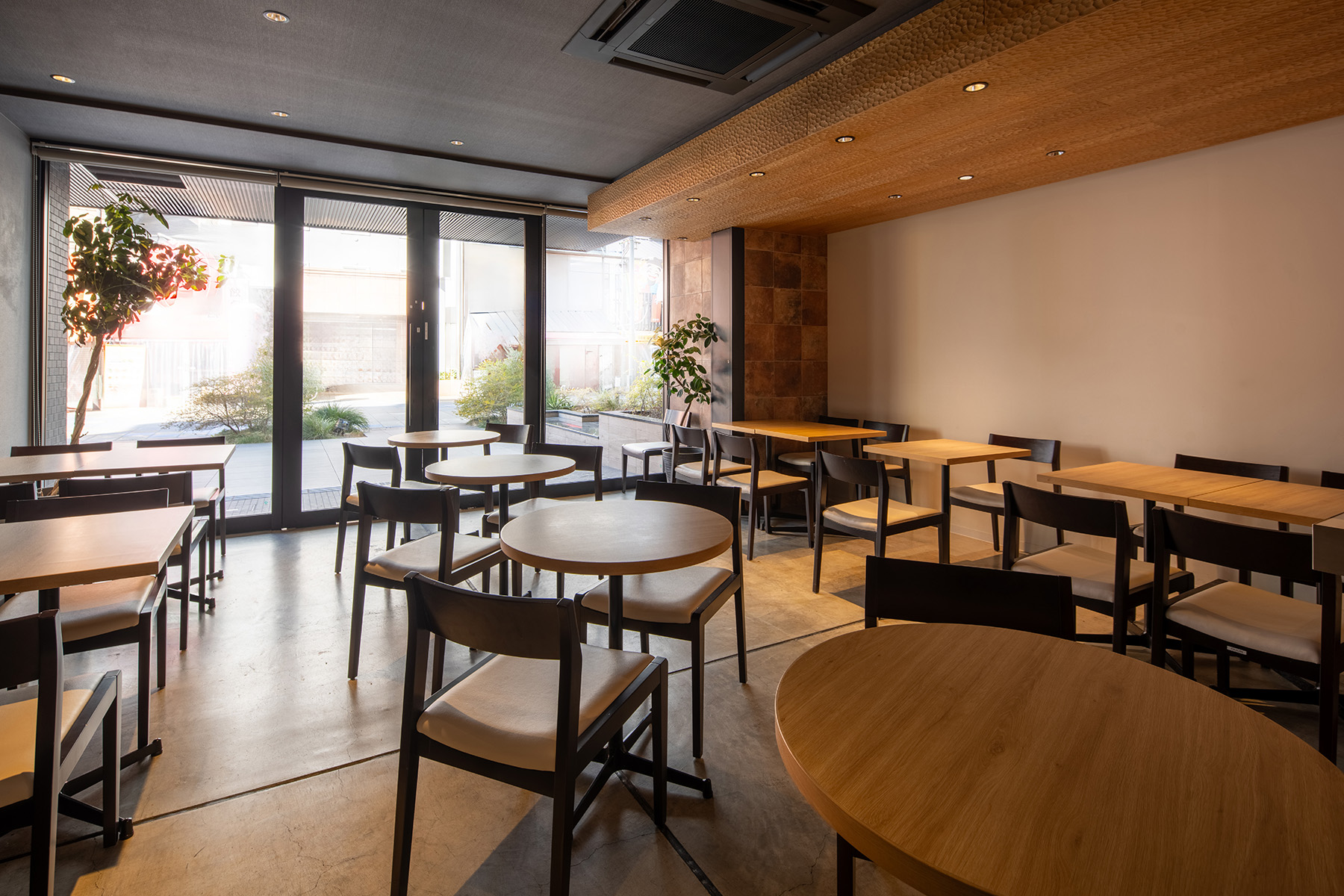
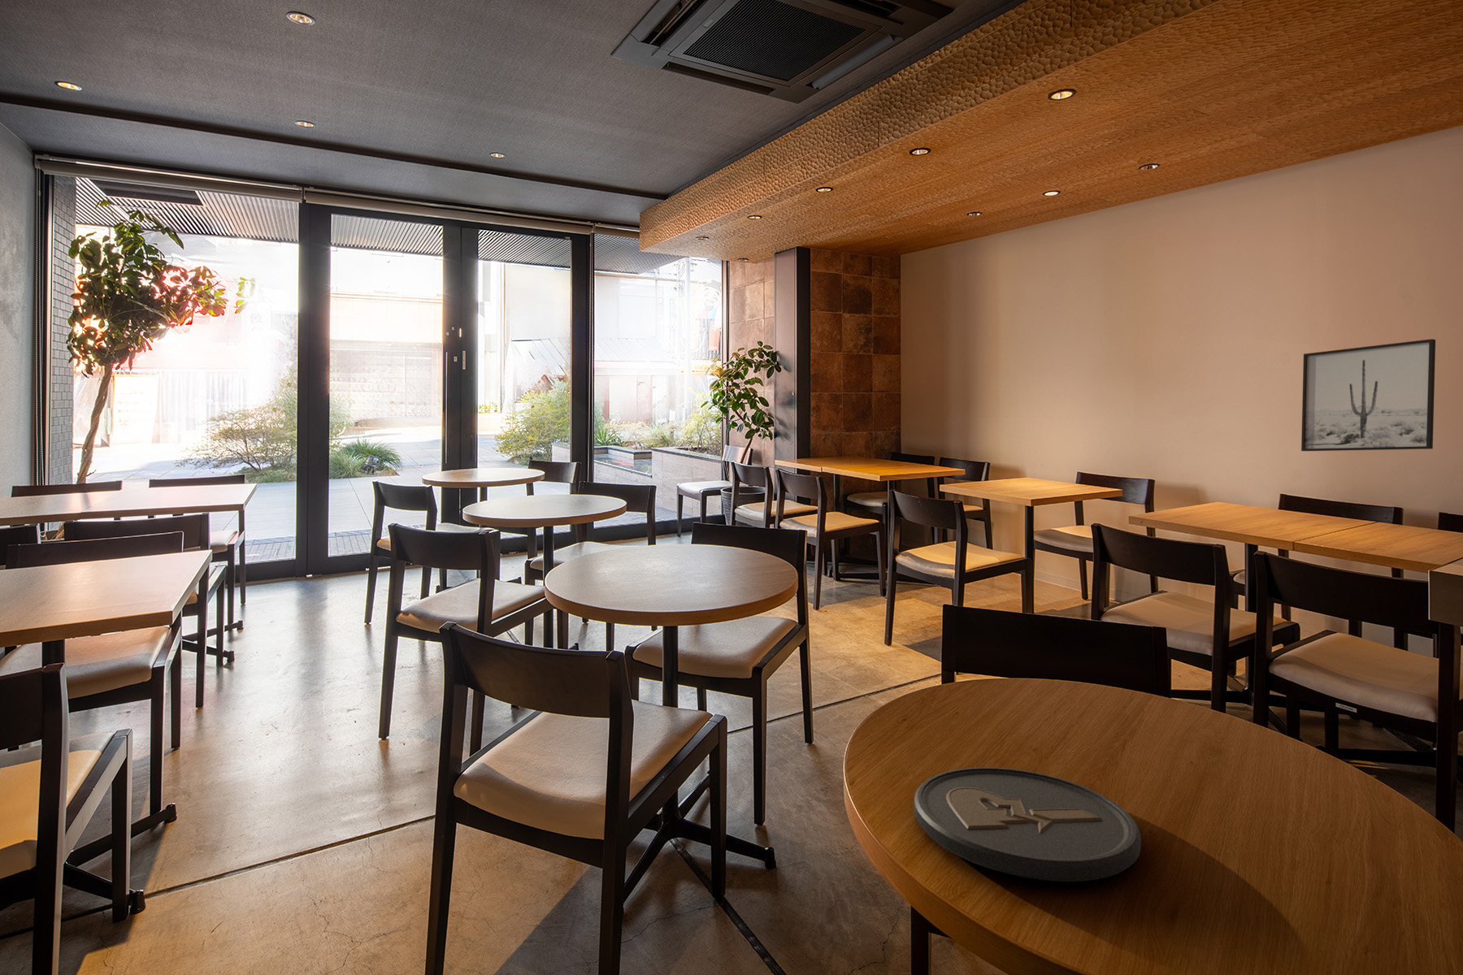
+ wall art (1364, 398)
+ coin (1021, 816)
